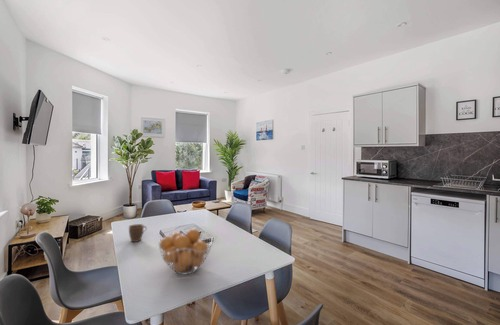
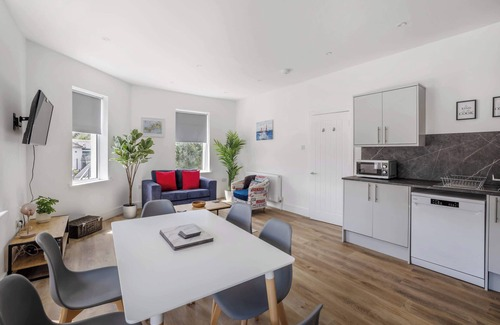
- fruit basket (186, 250)
- mug (137, 233)
